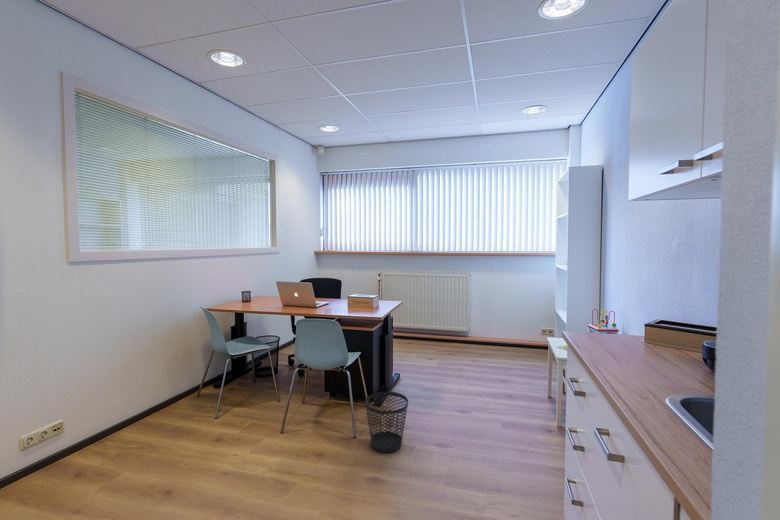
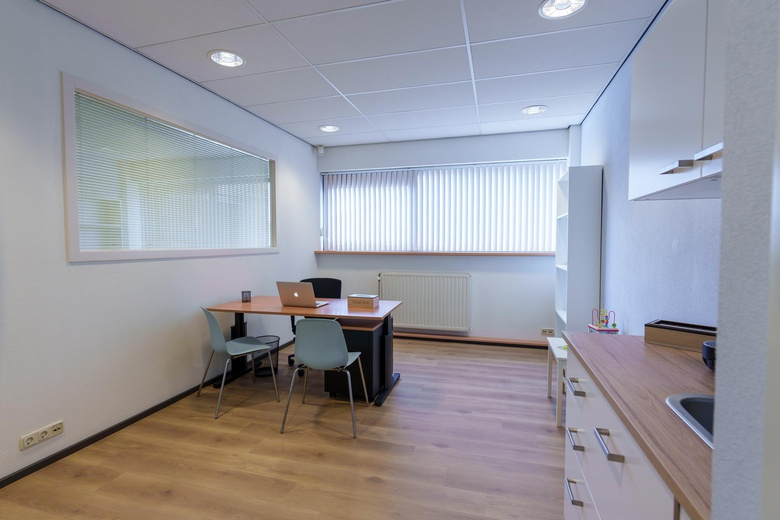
- wastebasket (386, 422)
